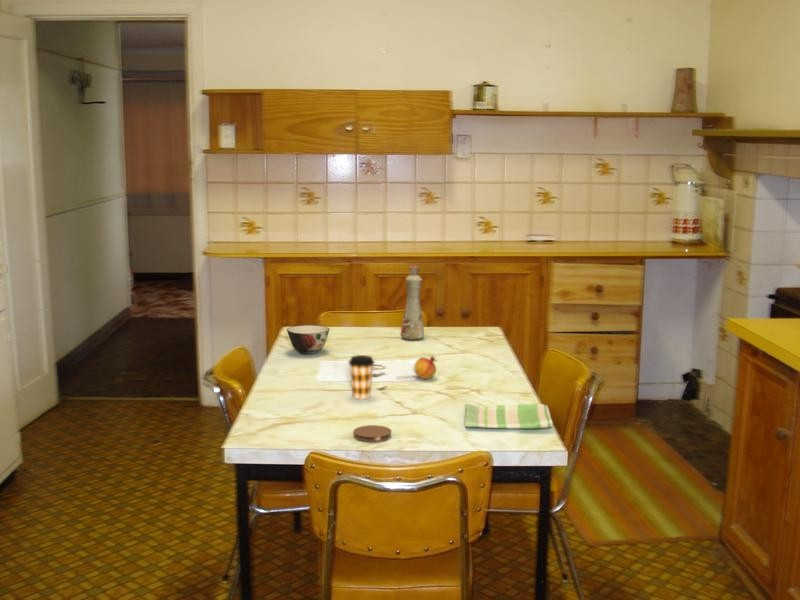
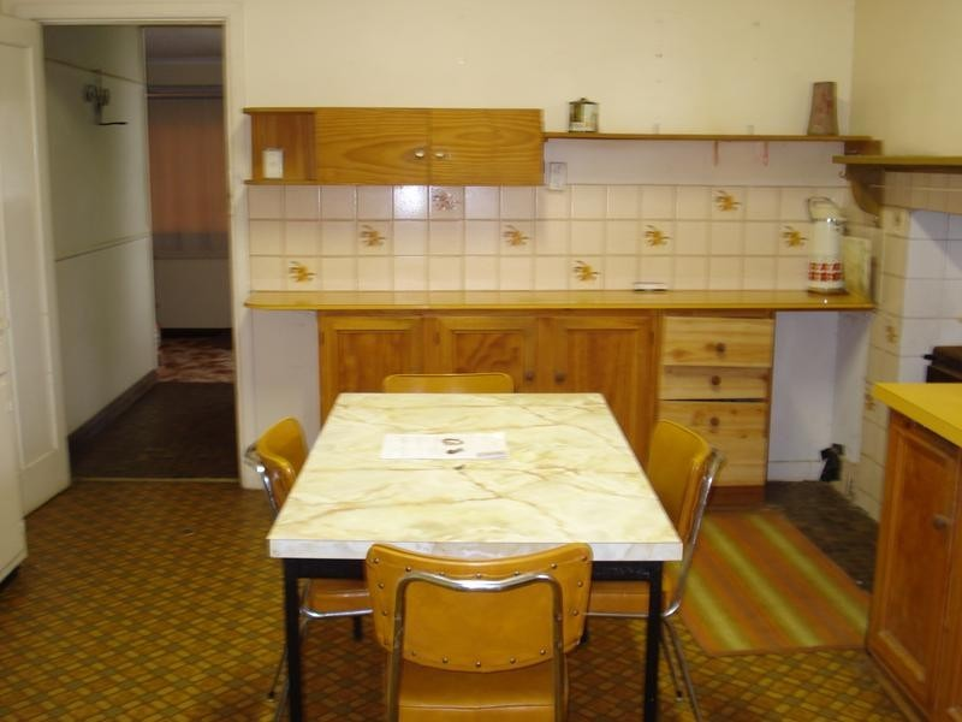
- dish towel (507, 415)
- coaster (372, 433)
- bottle (412, 301)
- fruit (425, 366)
- coffee cup (361, 377)
- soup bowl (308, 340)
